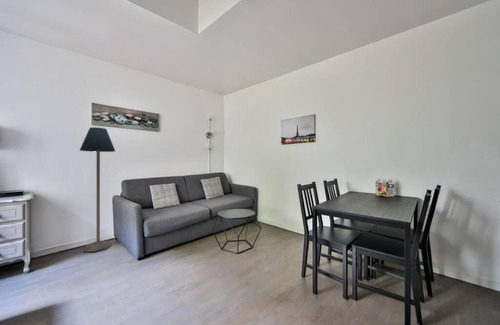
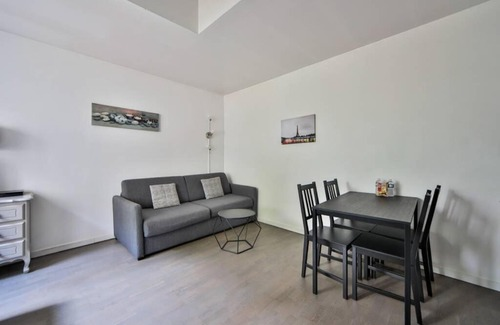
- floor lamp (98, 187)
